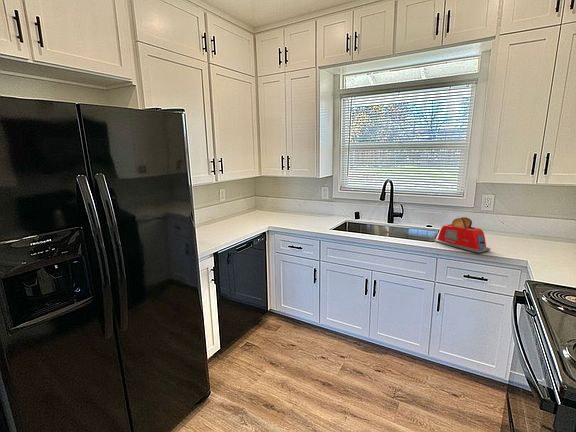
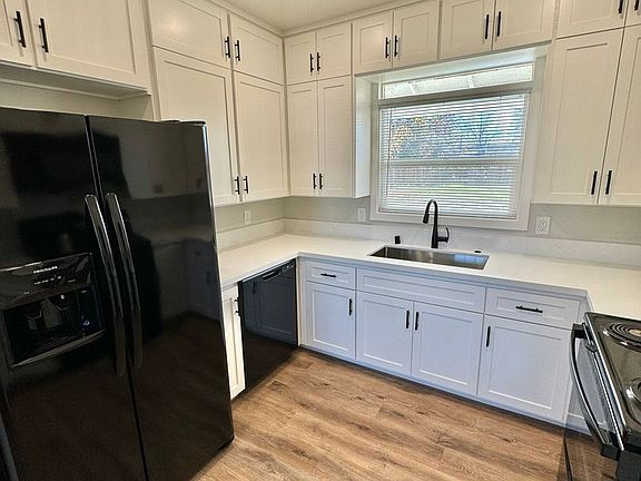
- toaster (461, 231)
